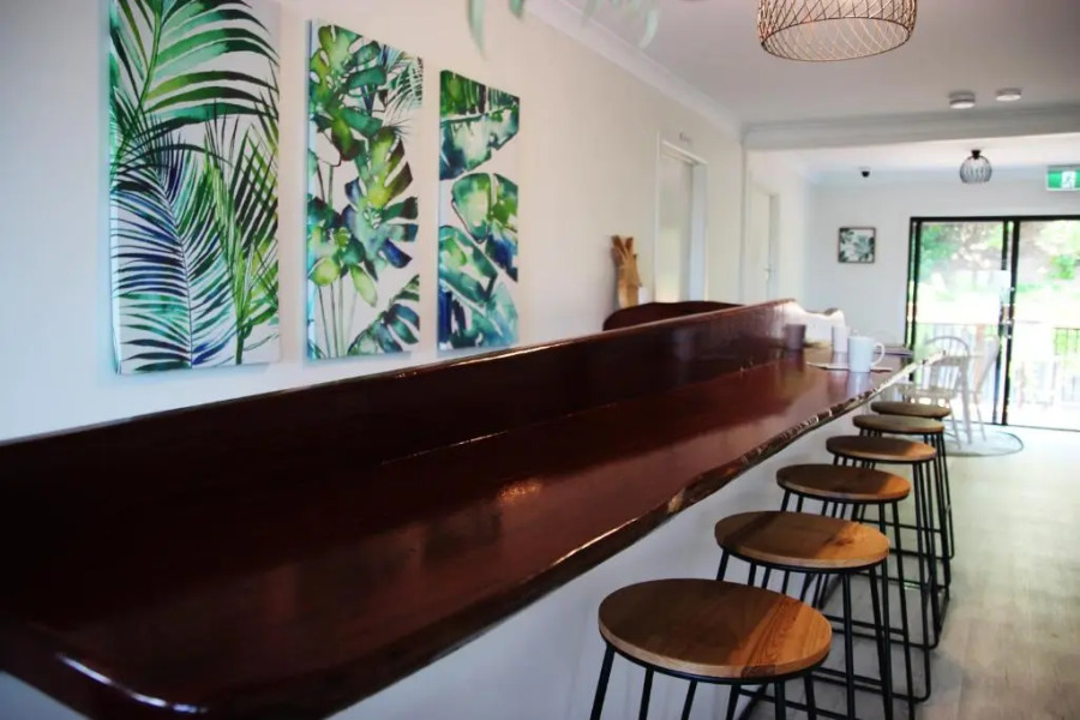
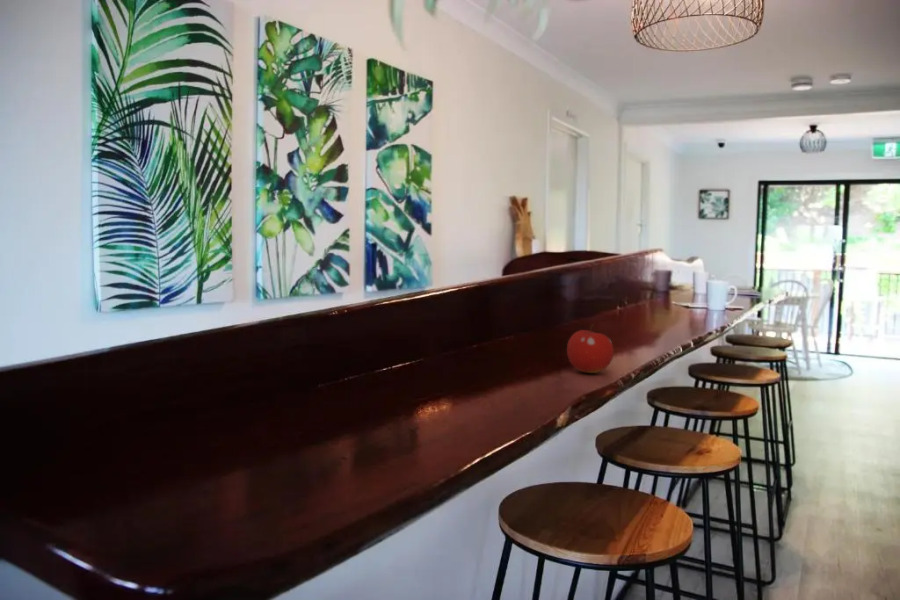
+ fruit (590, 348)
